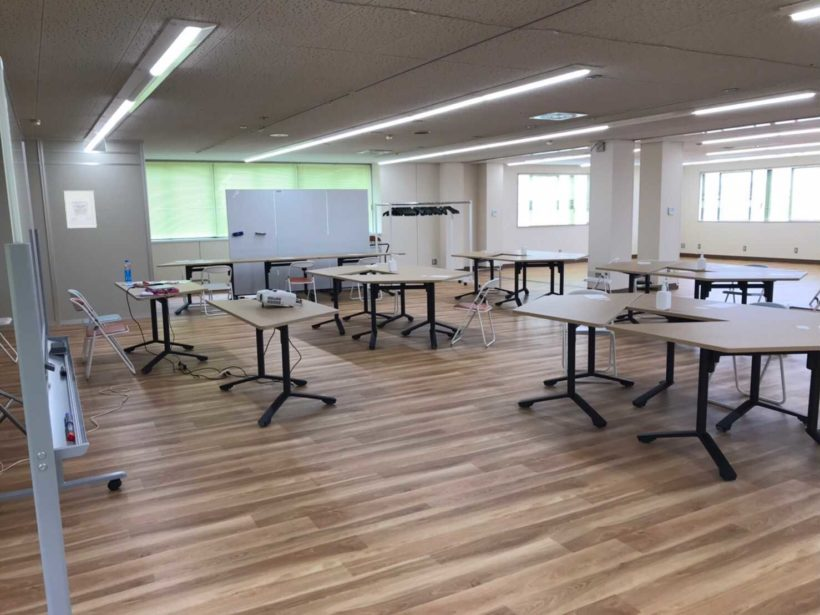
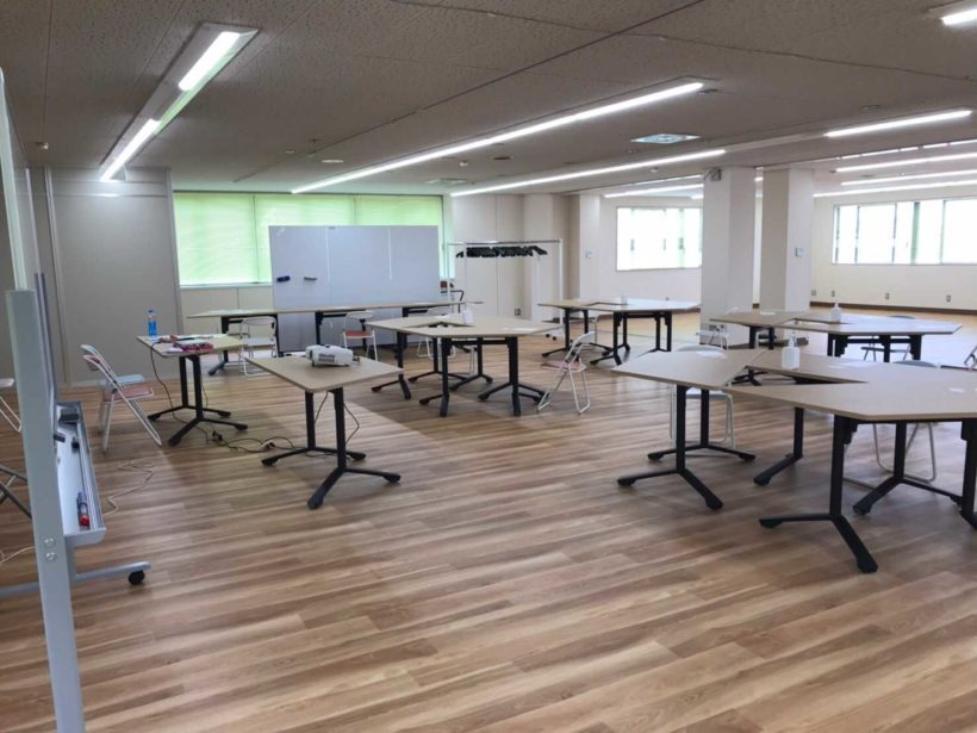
- wall art (80, 209)
